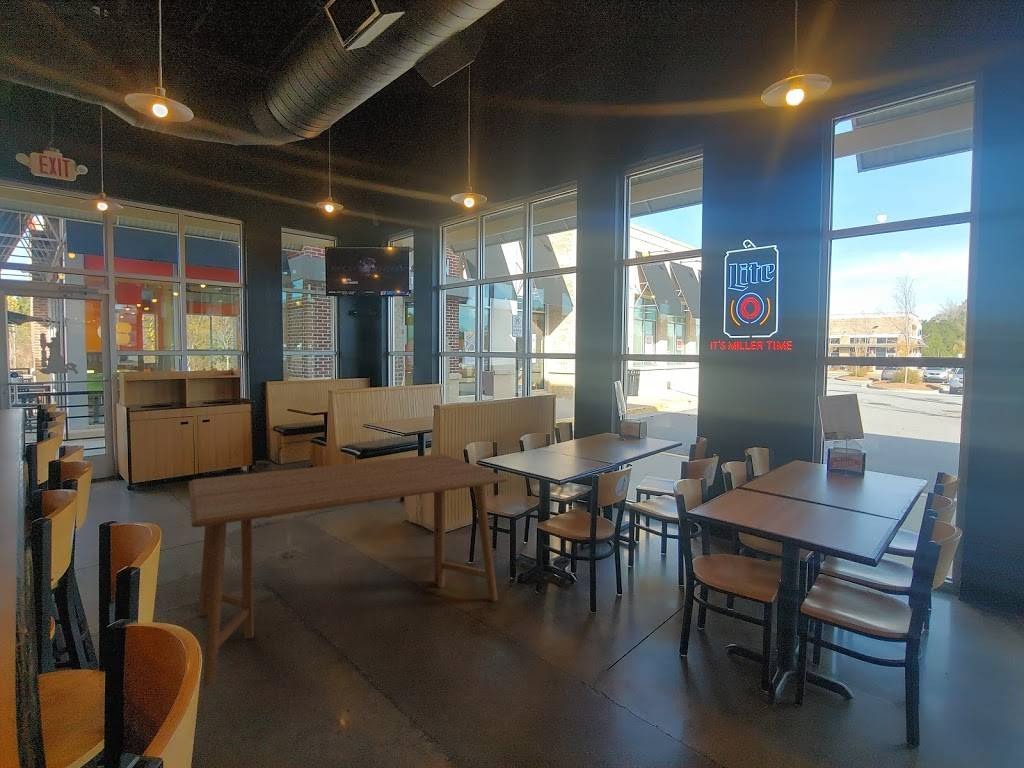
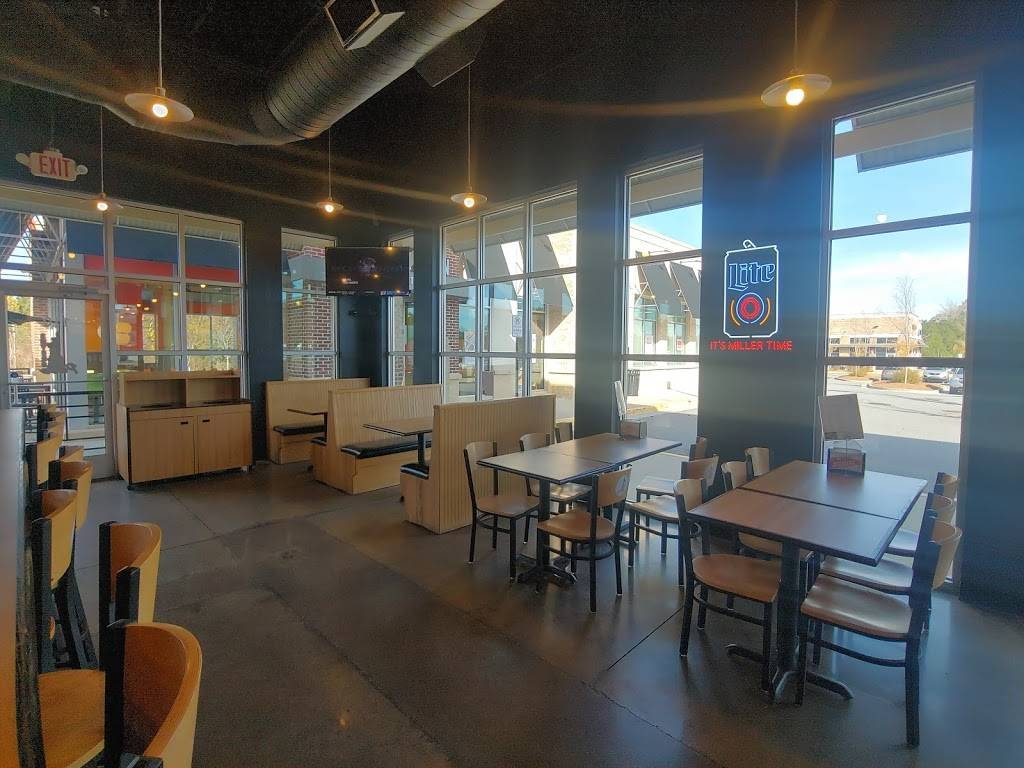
- dining table (344, 505)
